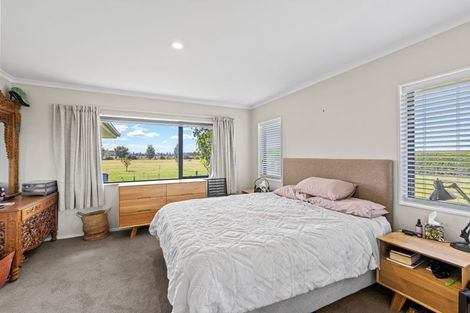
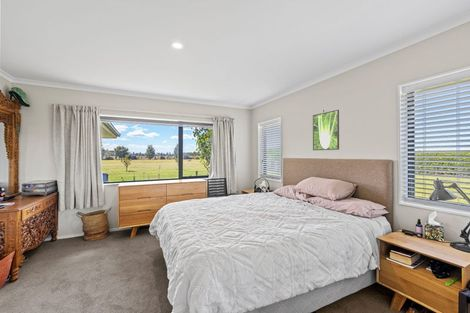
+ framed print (325, 131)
